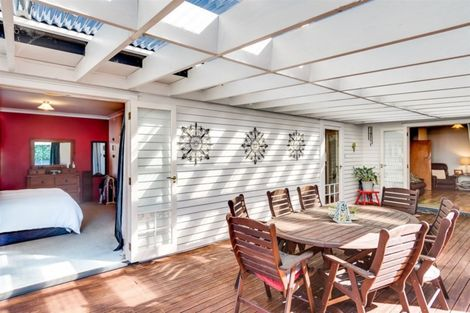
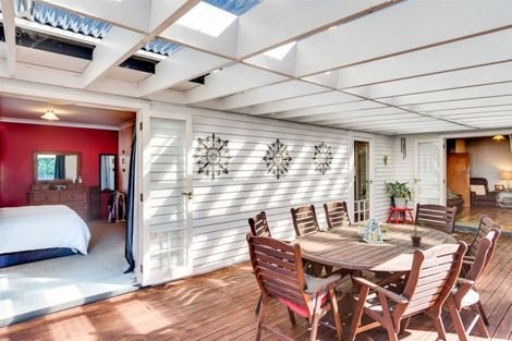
+ potted plant (415, 233)
